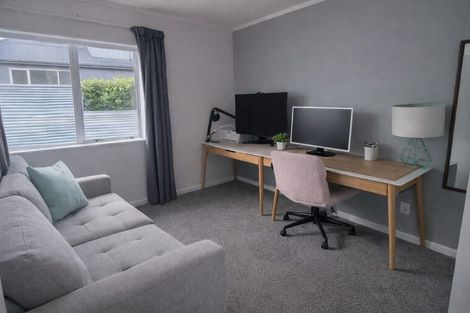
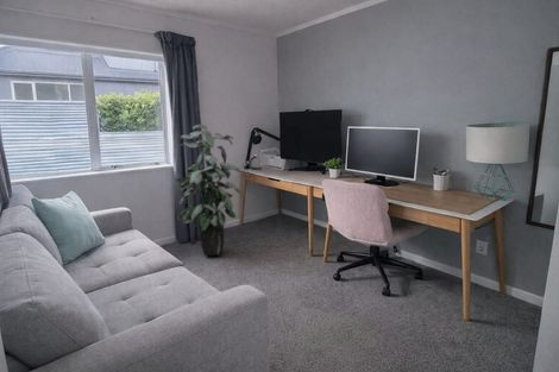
+ indoor plant (206, 190)
